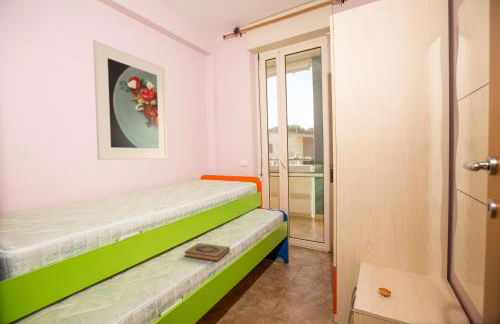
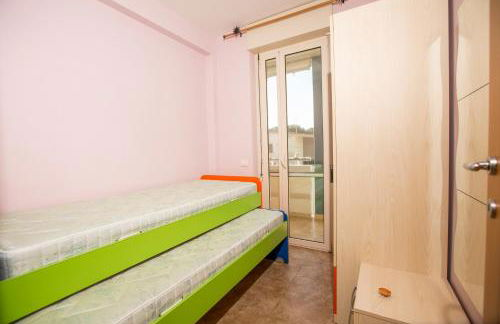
- hardback book (207, 251)
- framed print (135, 107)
